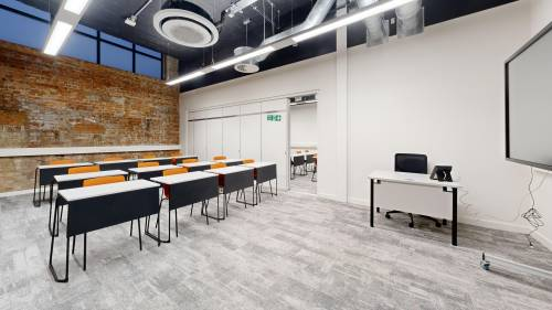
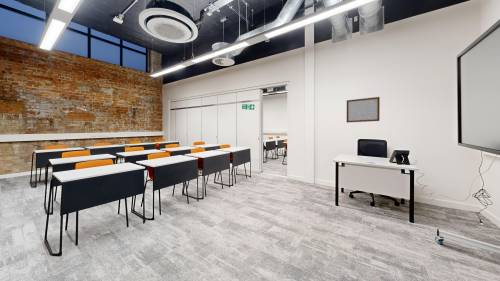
+ writing board (362, 110)
